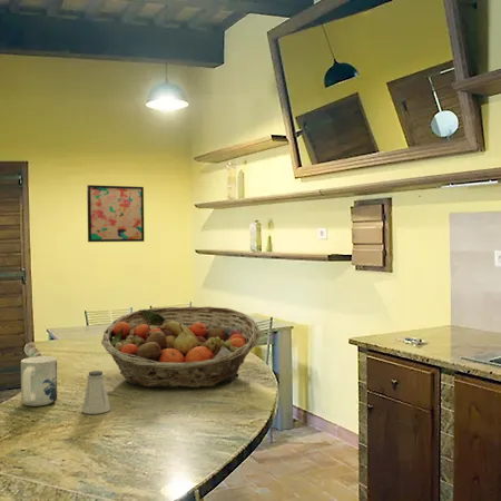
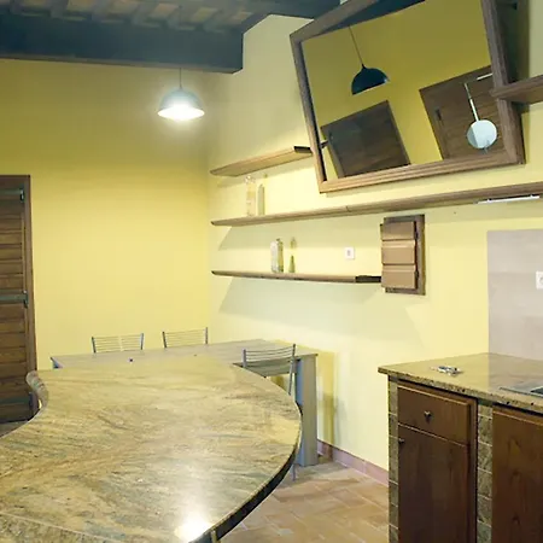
- saltshaker (96, 391)
- mug (39, 382)
- fruit basket (181, 344)
- wall art (116, 214)
